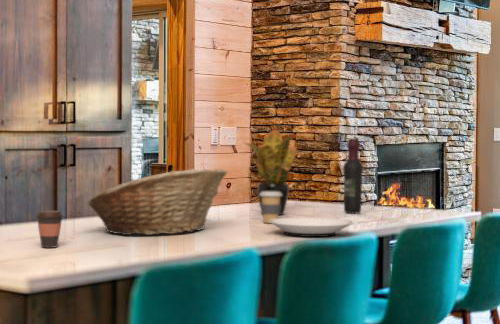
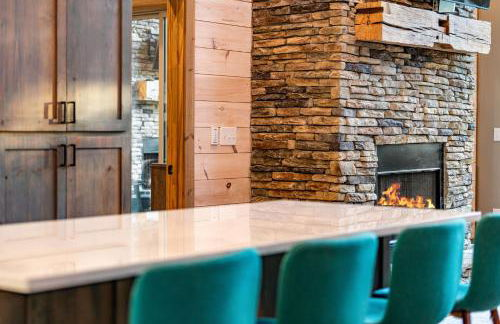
- coffee cup (49, 229)
- coffee cup (270, 207)
- fruit basket (160, 199)
- plate (310, 227)
- potted plant (272, 169)
- wine bottle (353, 175)
